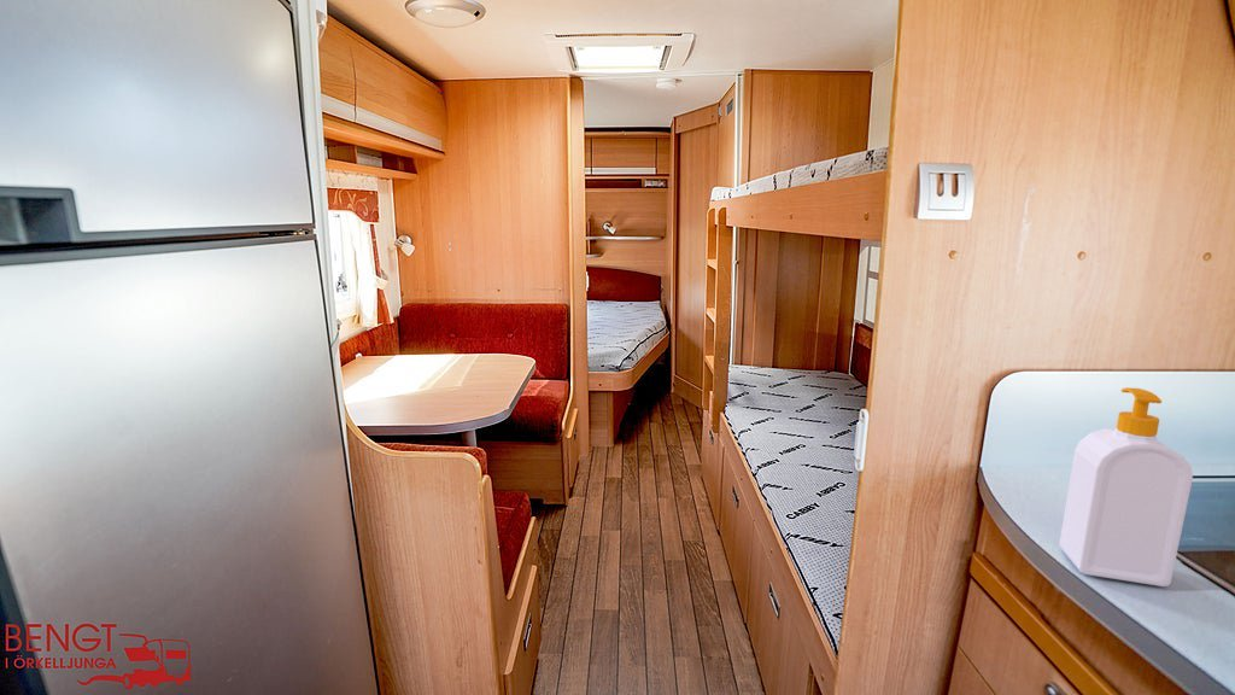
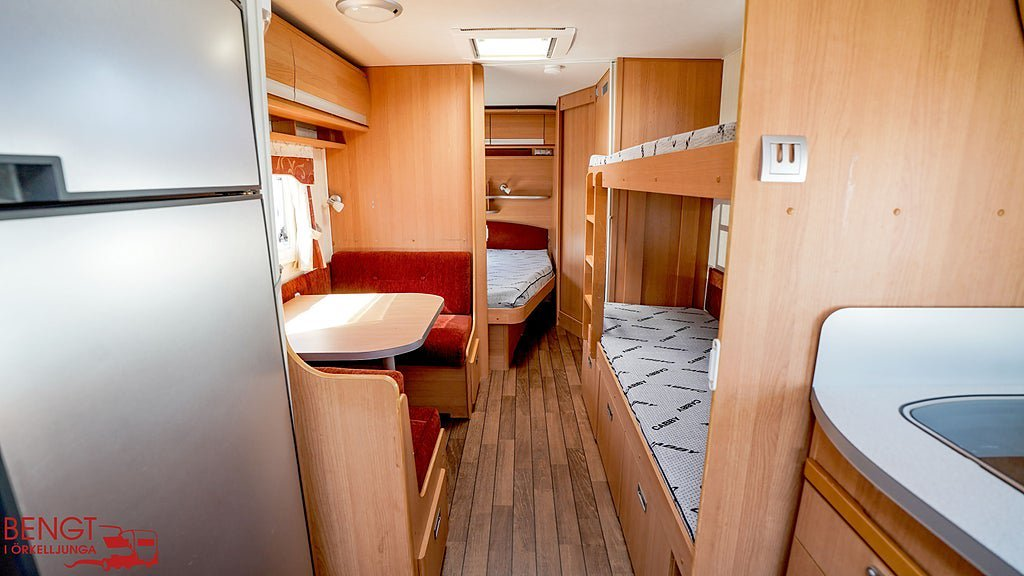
- soap bottle (1124, 480)
